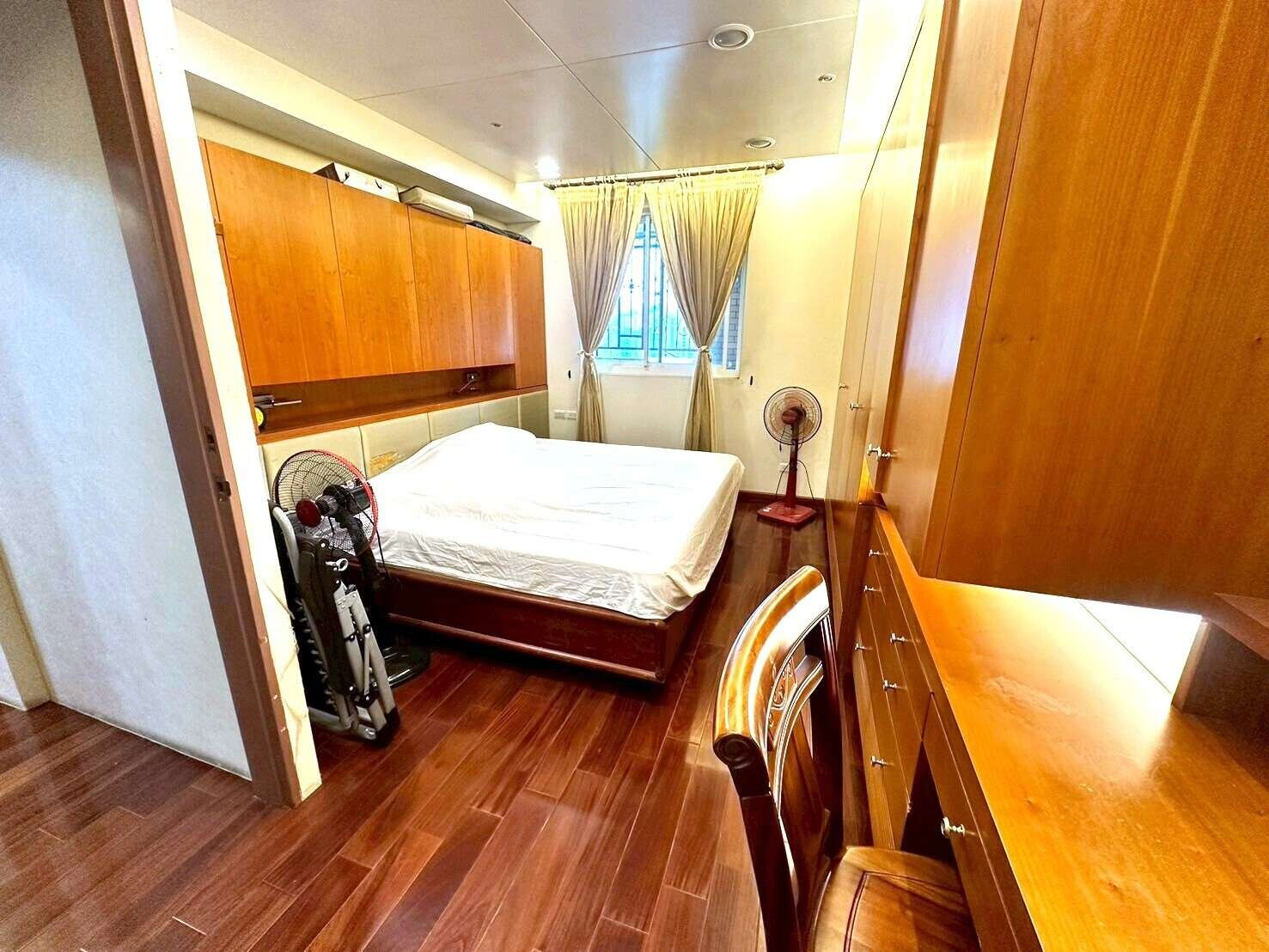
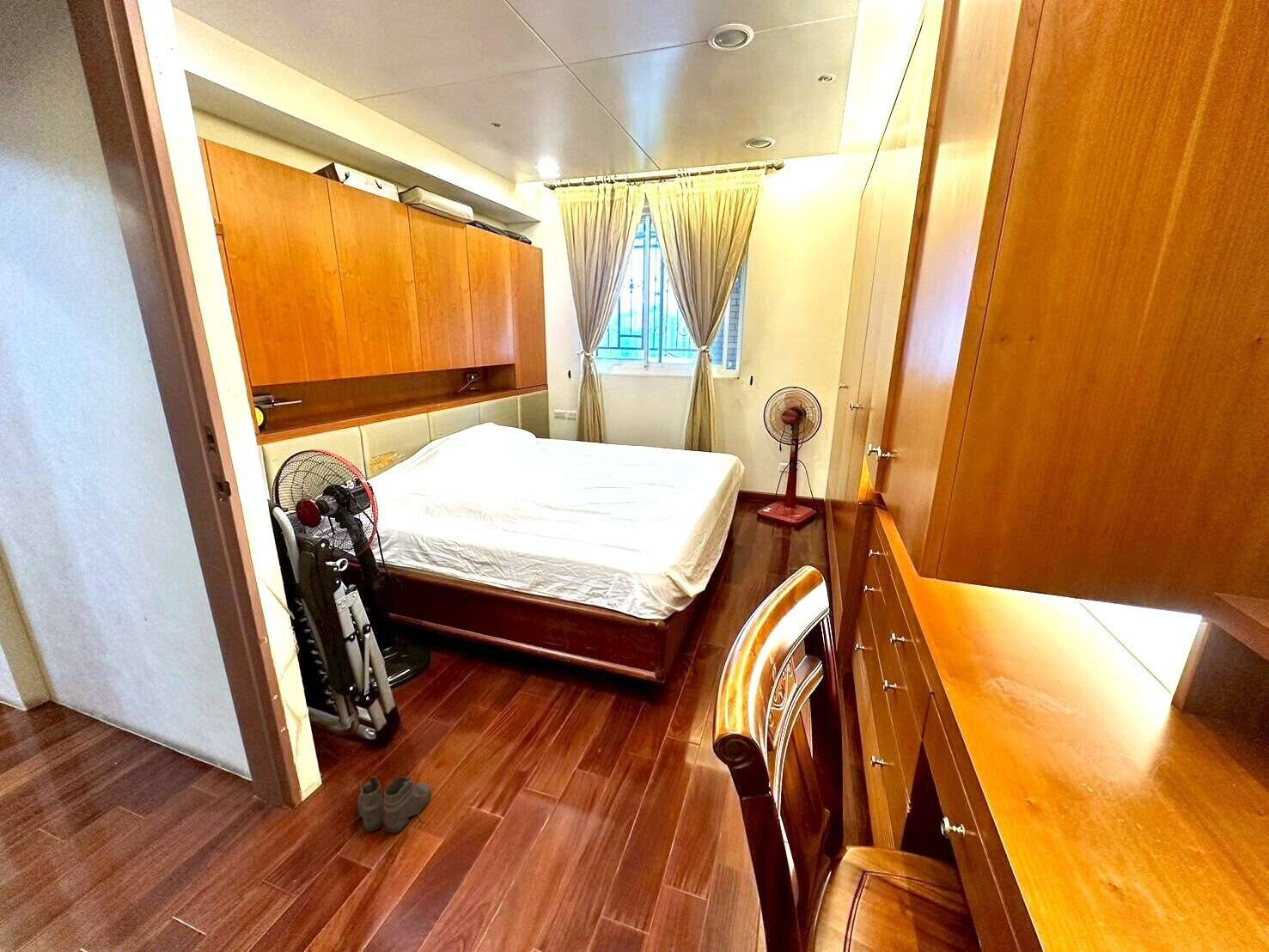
+ boots (391, 793)
